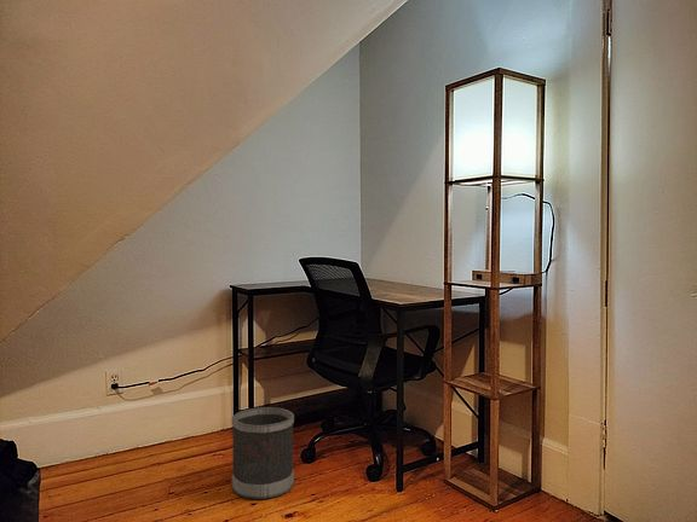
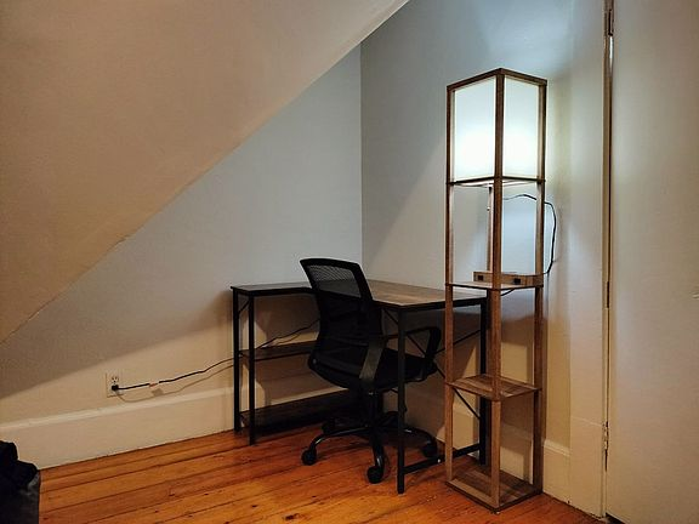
- wastebasket (263, 450)
